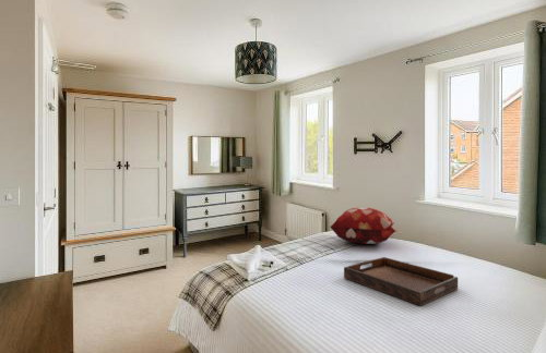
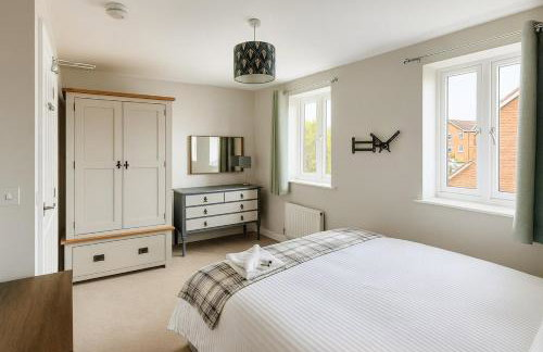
- decorative pillow (364, 224)
- serving tray (399, 277)
